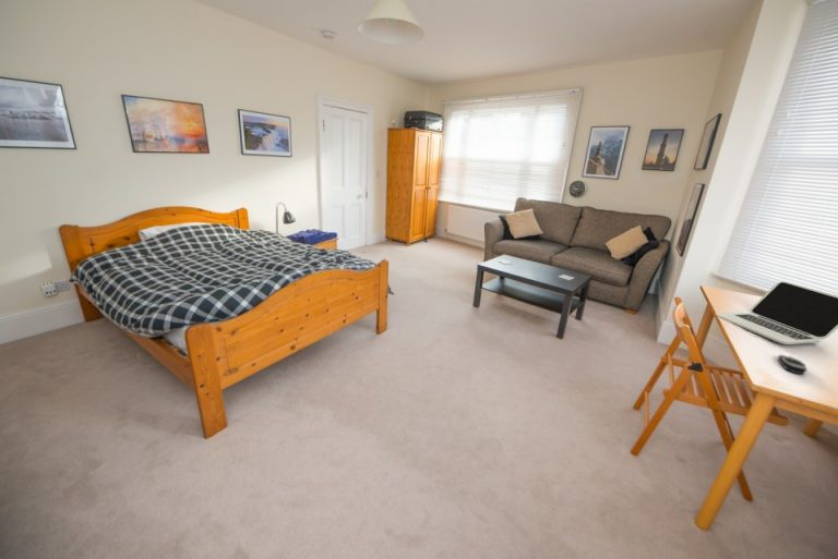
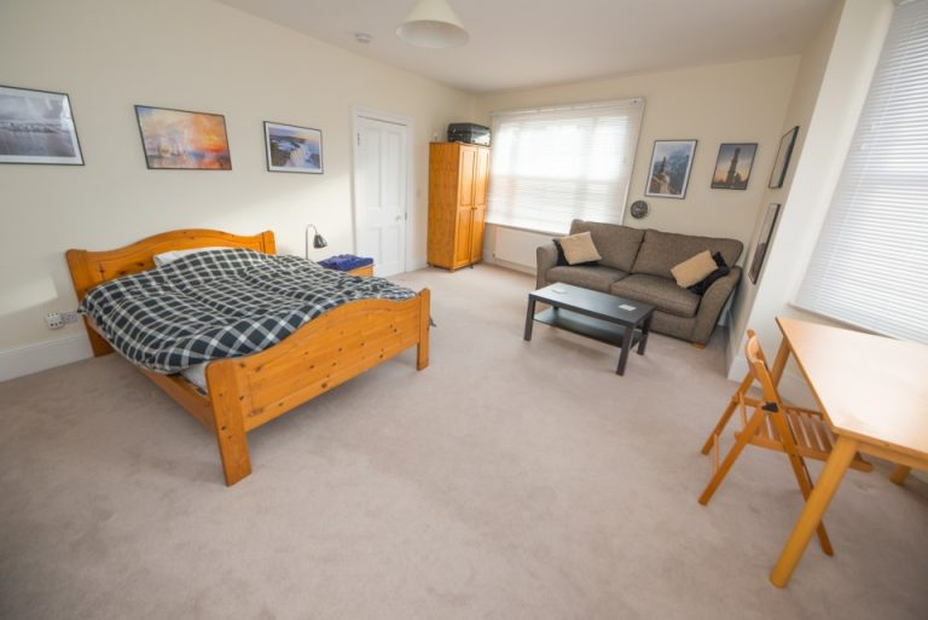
- computer mouse (792, 362)
- laptop (781, 309)
